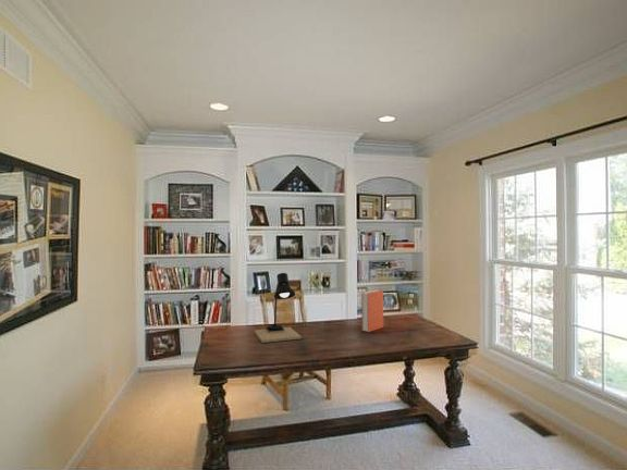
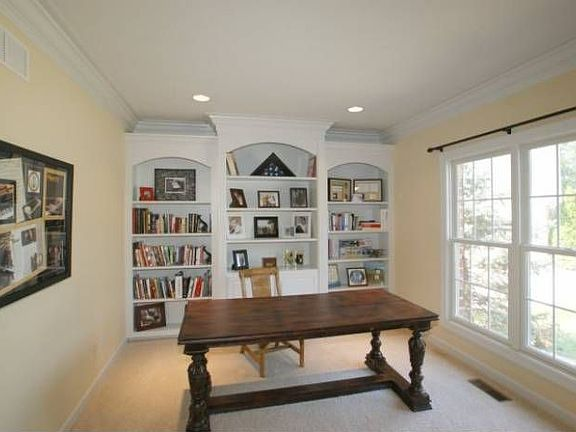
- book (372, 309)
- desk lamp (275, 305)
